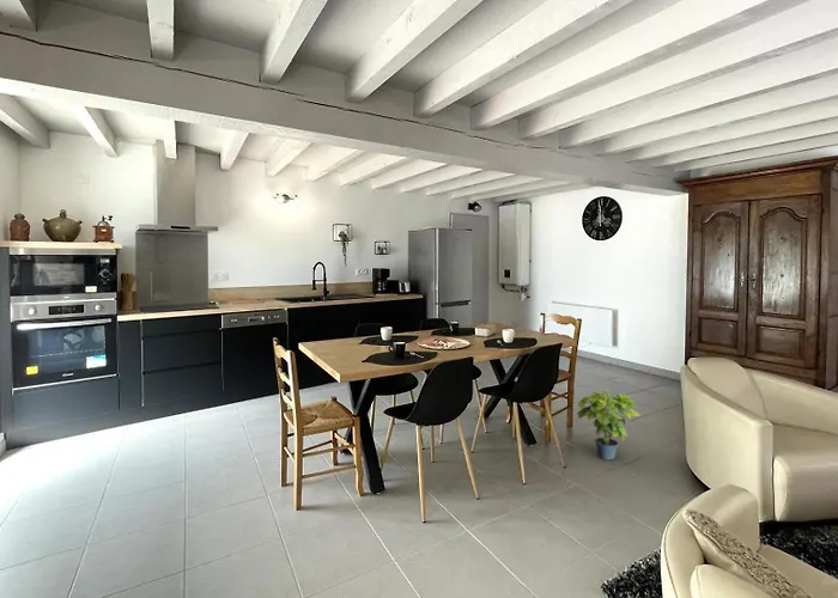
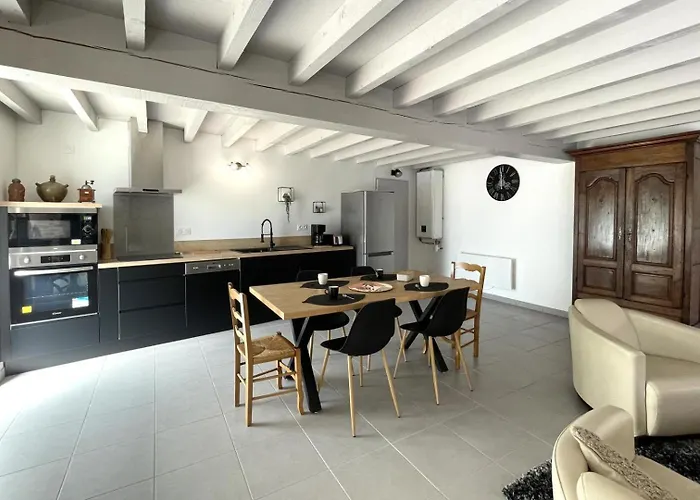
- potted plant (605, 422)
